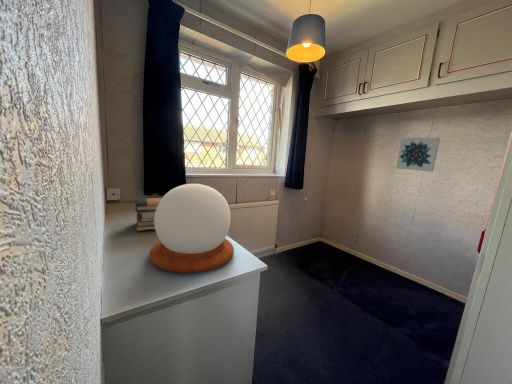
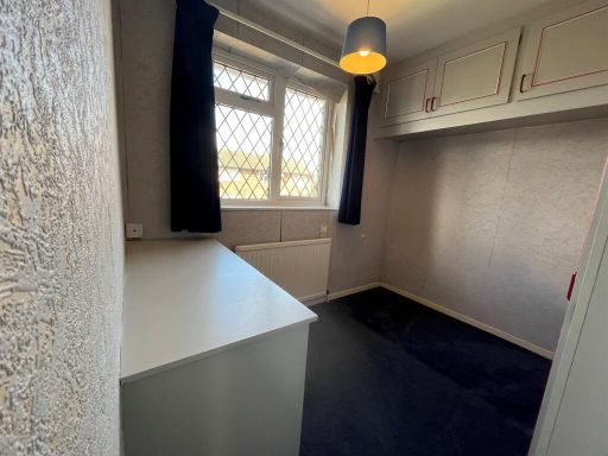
- book stack (155, 211)
- snow globe (194, 219)
- wall art (416, 154)
